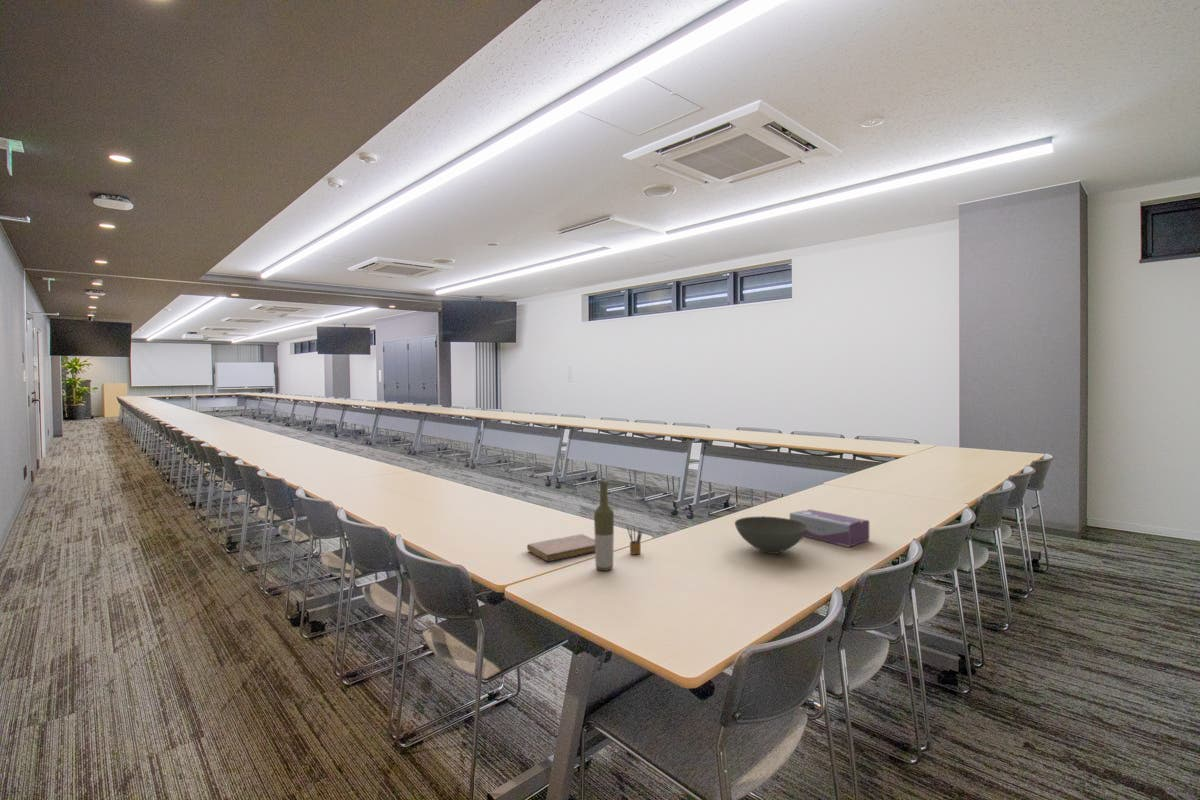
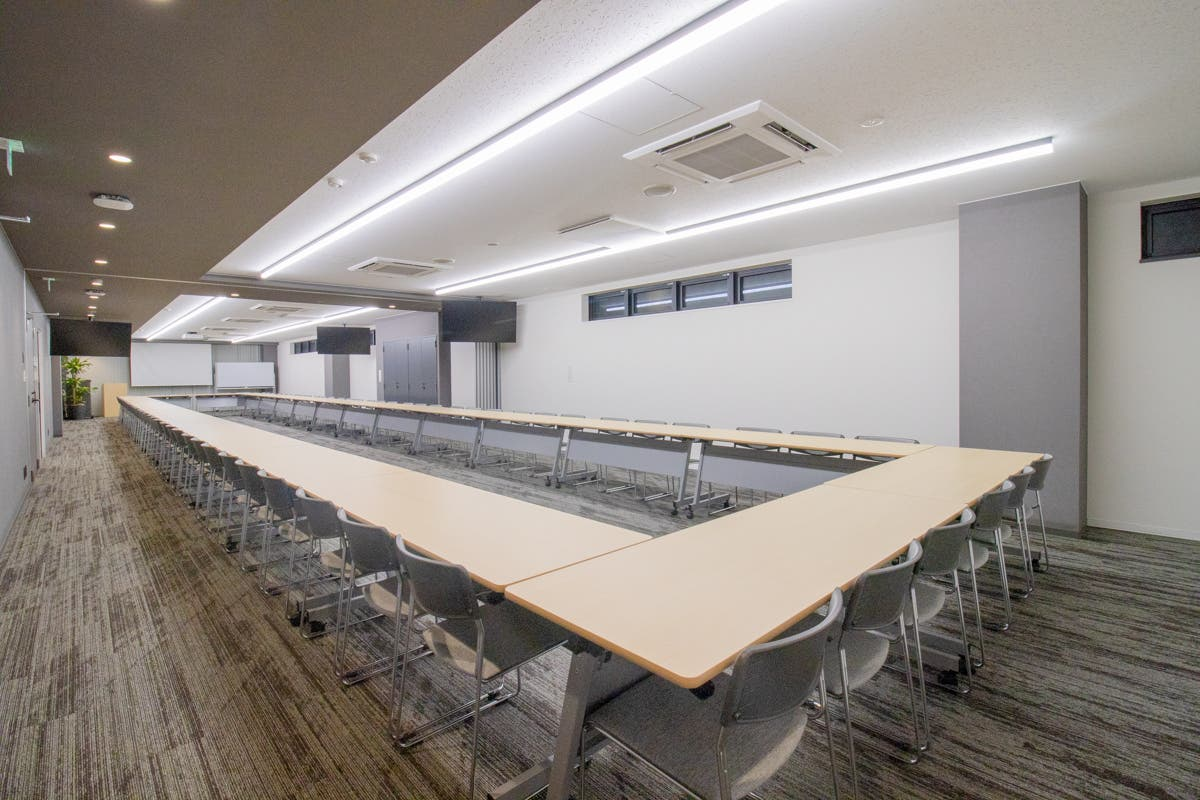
- tissue box (828, 526)
- bottle (604, 525)
- pencil box (634, 539)
- bowl (770, 537)
- notebook (565, 546)
